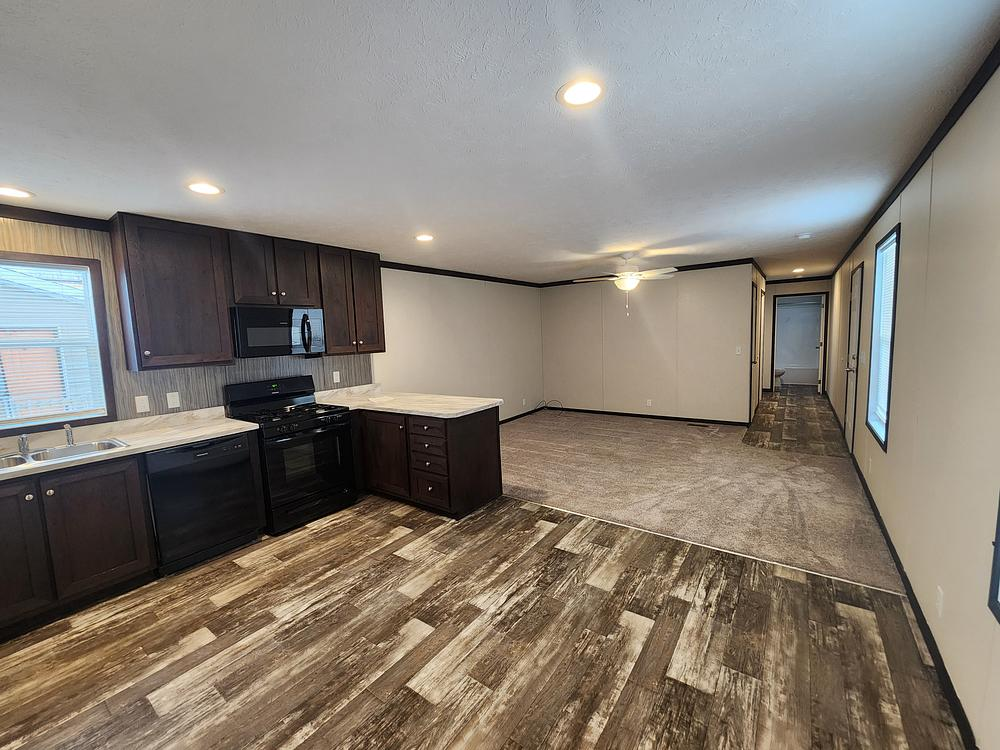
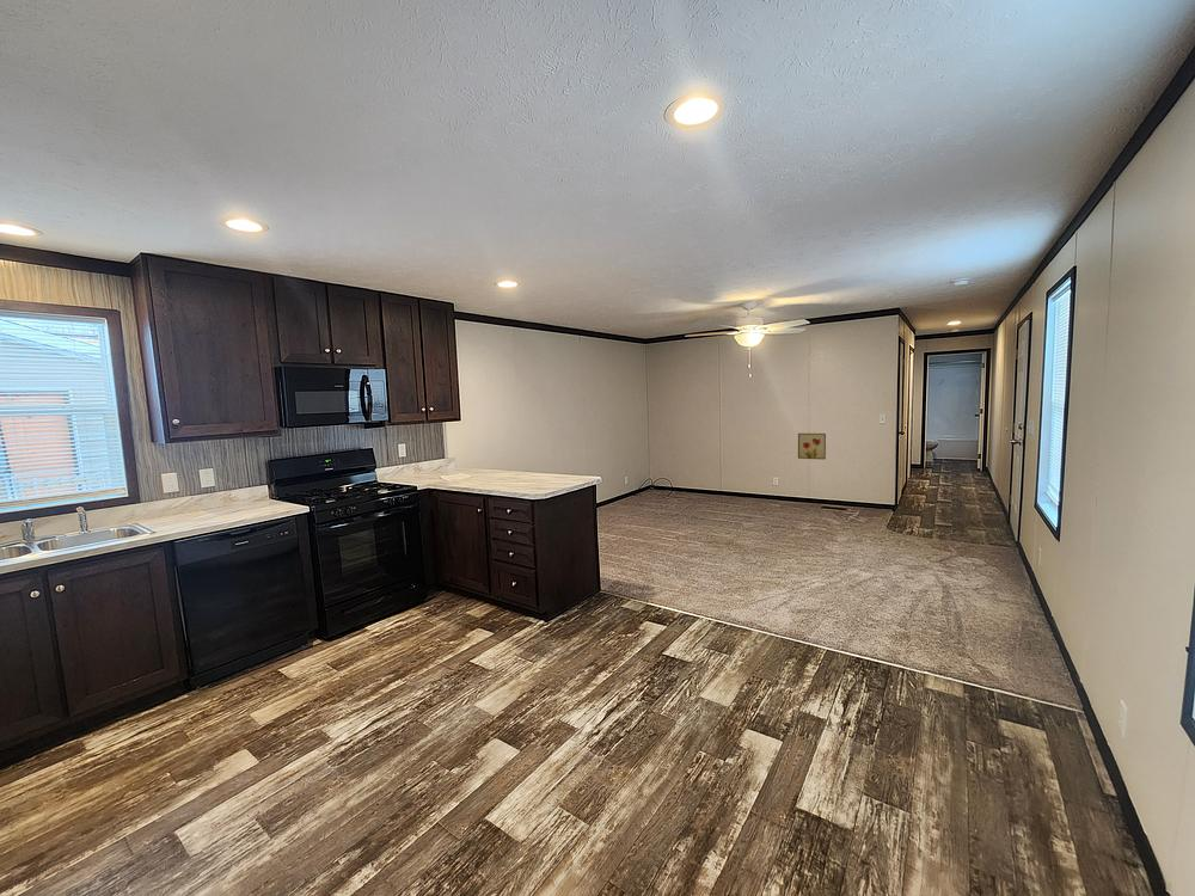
+ wall art (811, 446)
